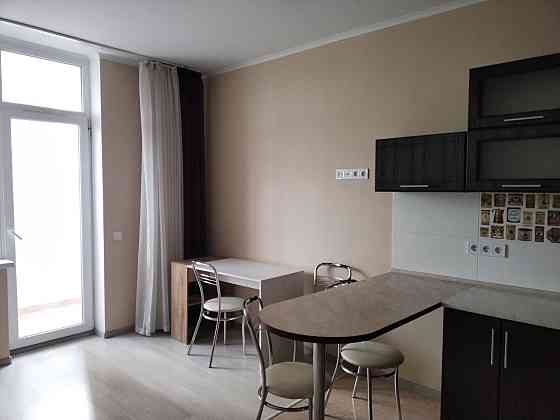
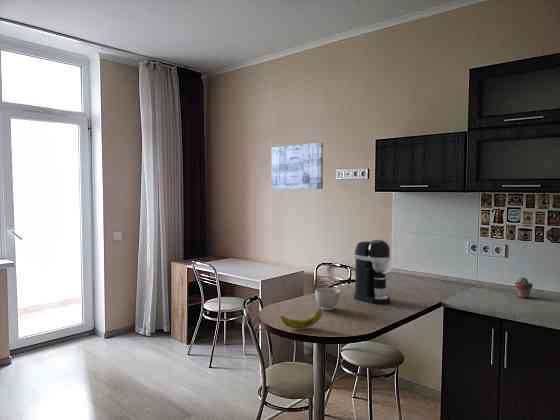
+ coffee maker (371, 269)
+ potted succulent (523, 286)
+ fruit (301, 320)
+ bowl (327, 299)
+ wall art (296, 167)
